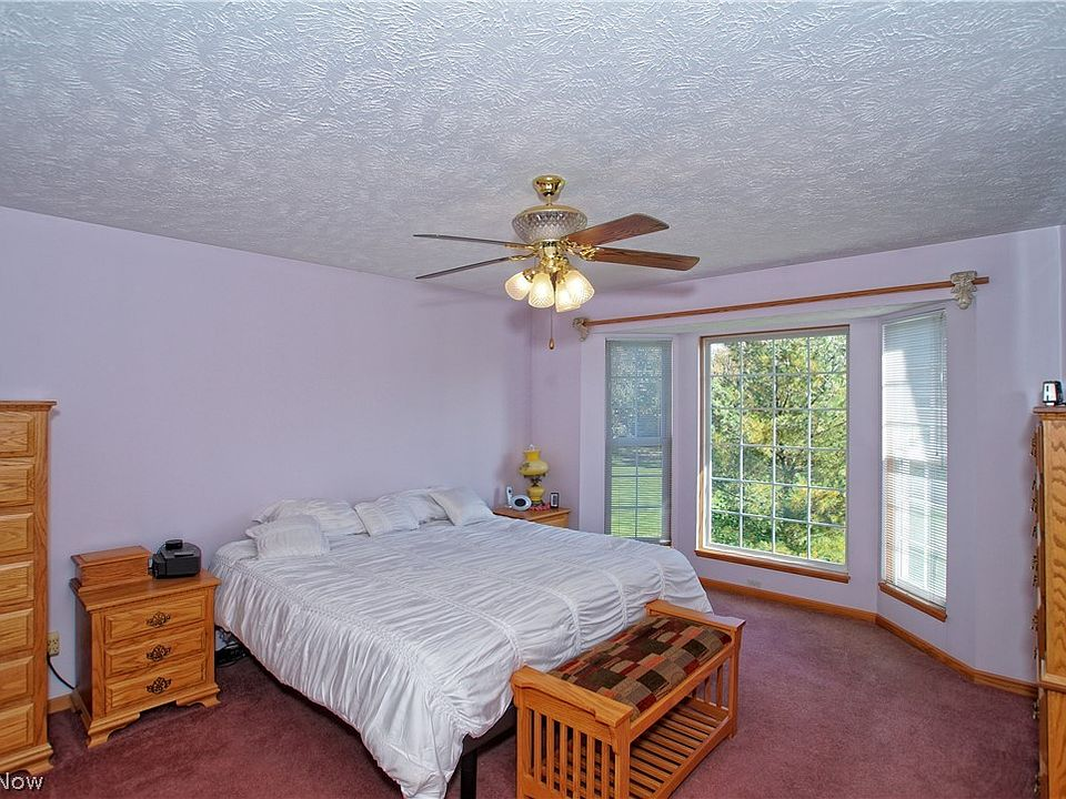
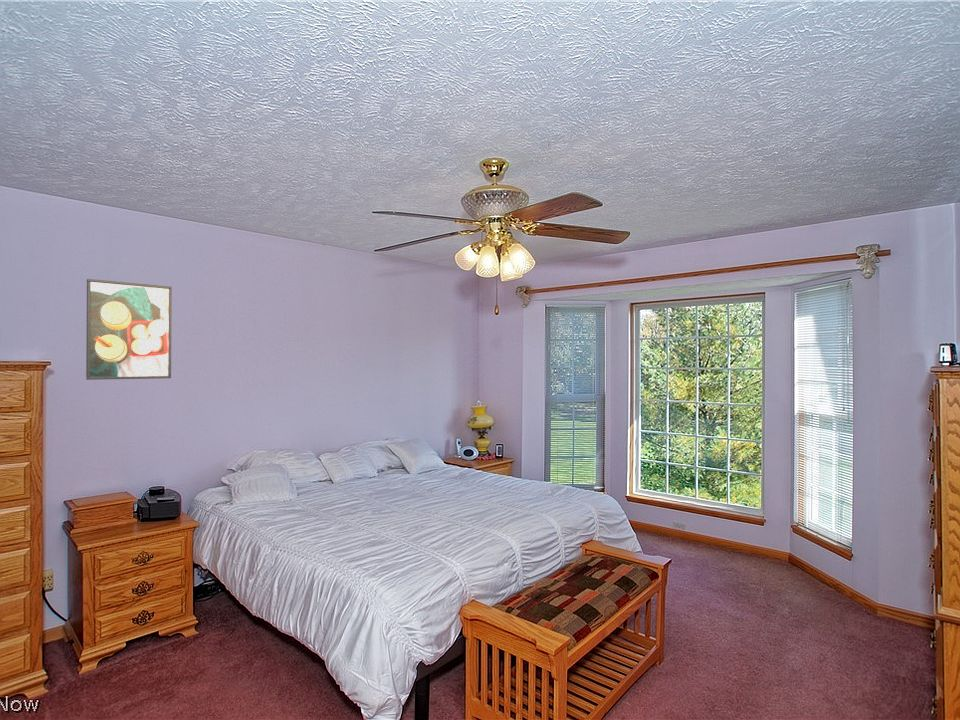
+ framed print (130, 330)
